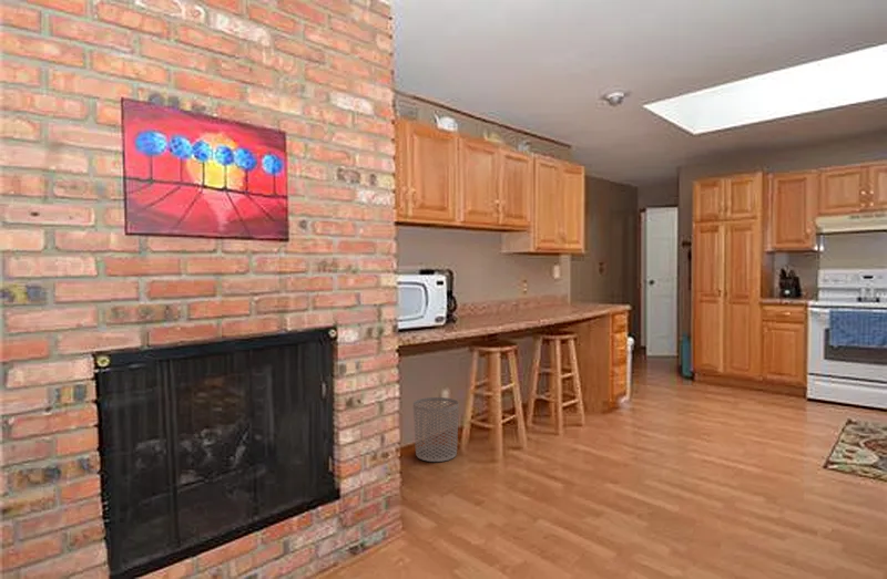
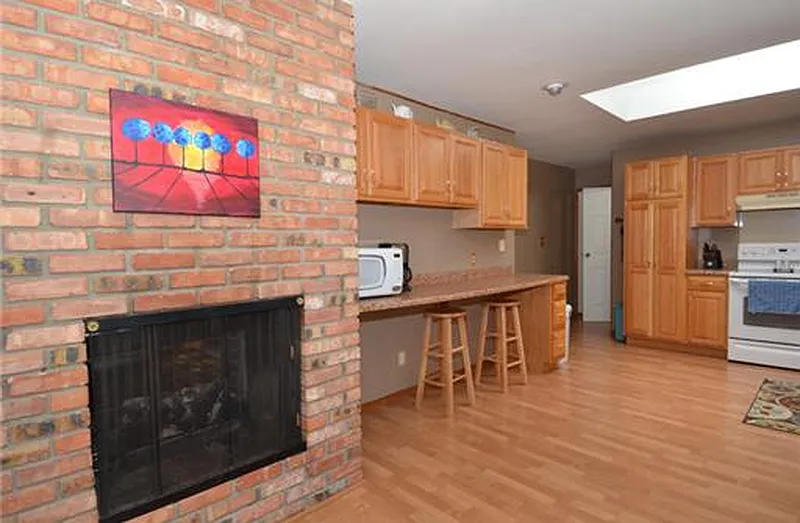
- waste bin (436, 428)
